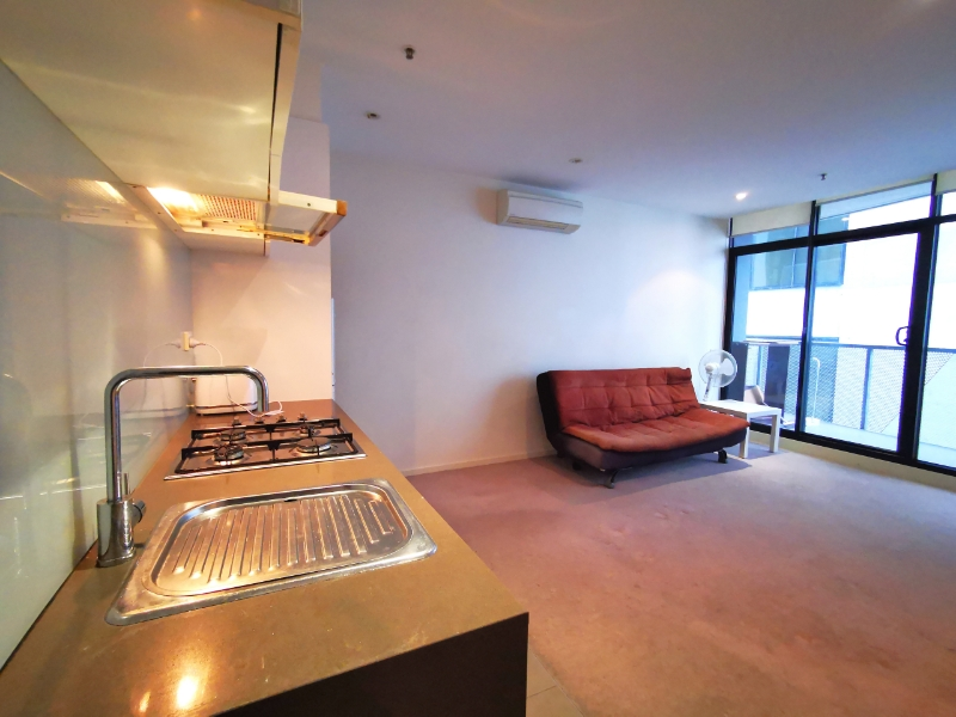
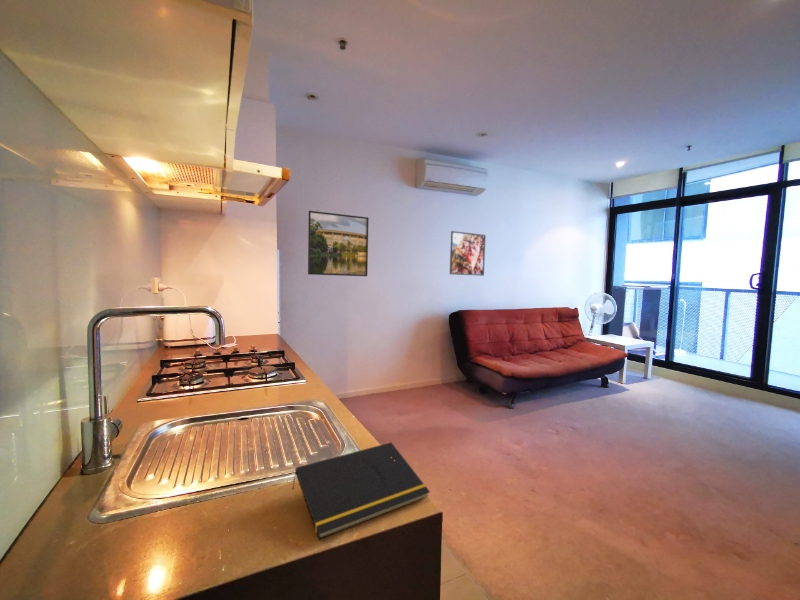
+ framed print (339, 245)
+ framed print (468, 254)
+ notepad (361, 482)
